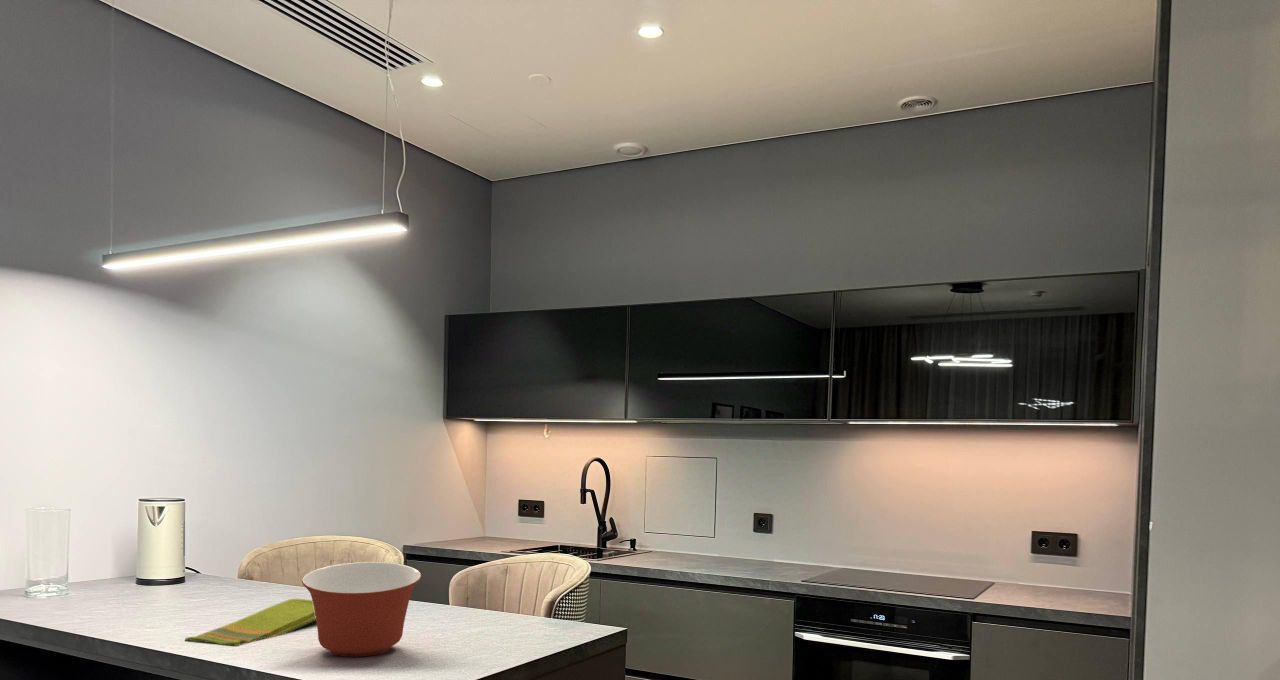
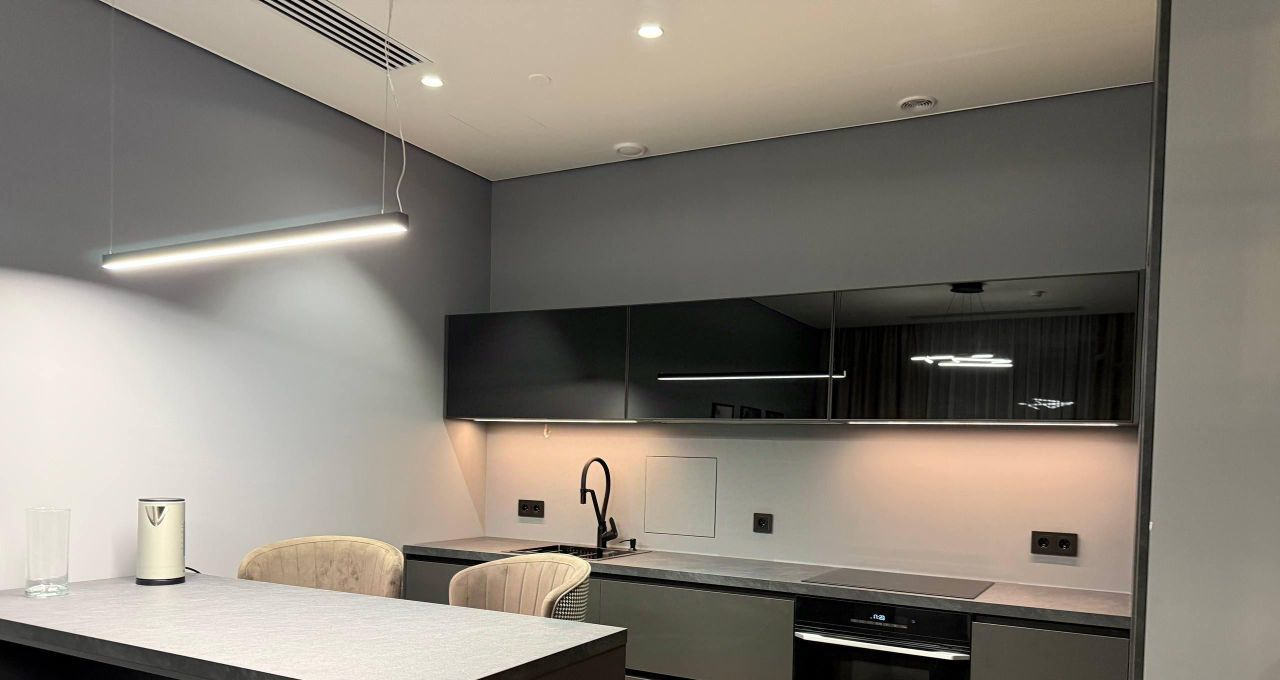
- mixing bowl (361, 612)
- dish towel (265, 621)
